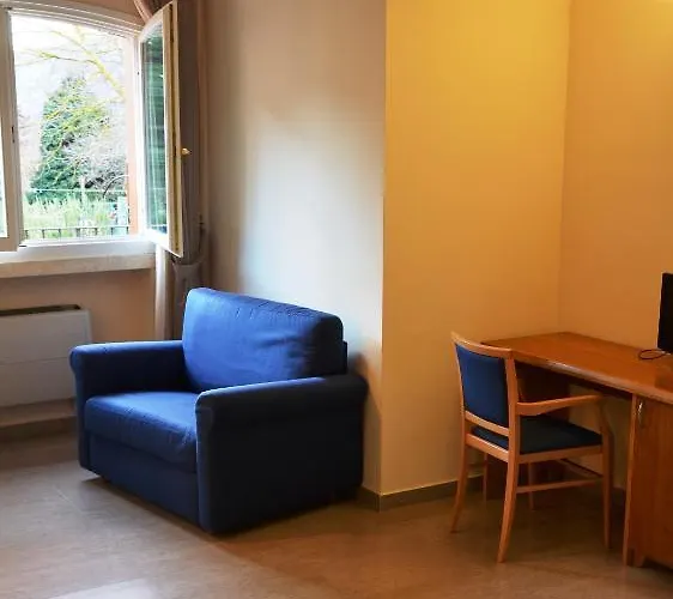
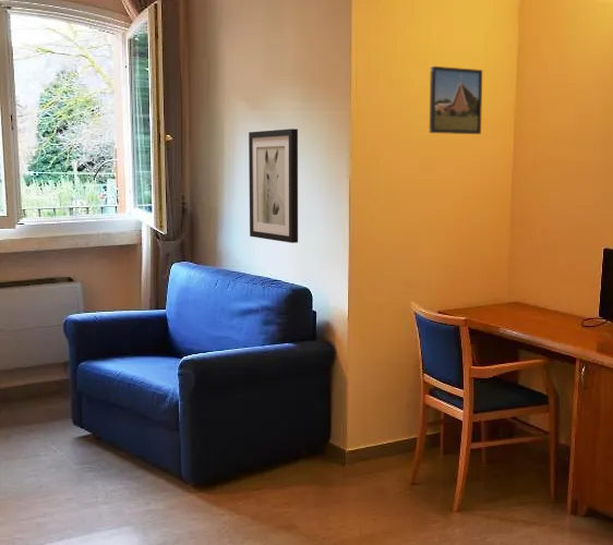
+ wall art (272, 185)
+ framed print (456, 100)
